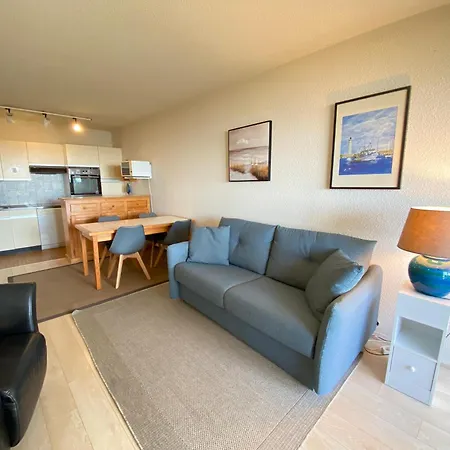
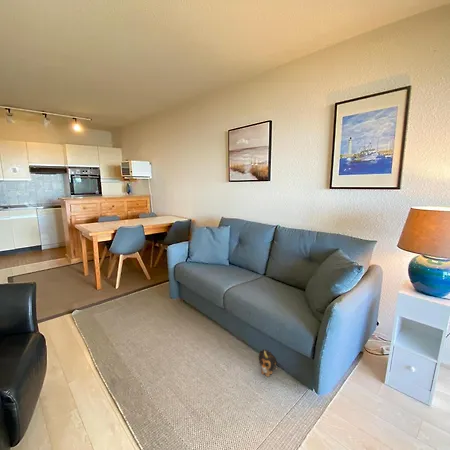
+ plush toy (267, 360)
